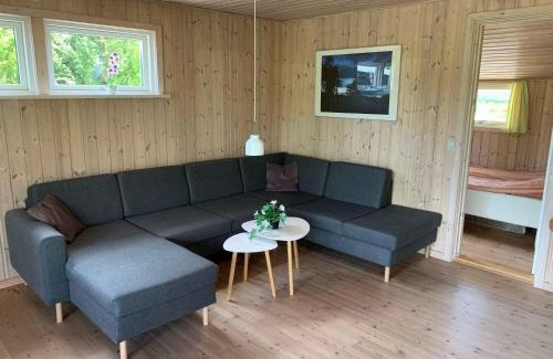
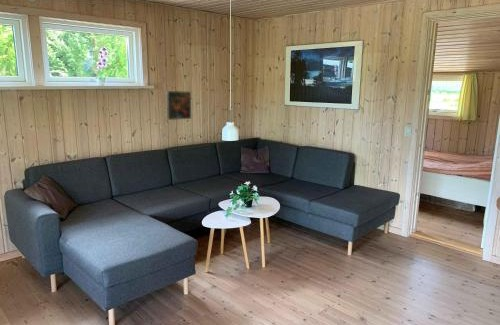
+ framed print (179, 105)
